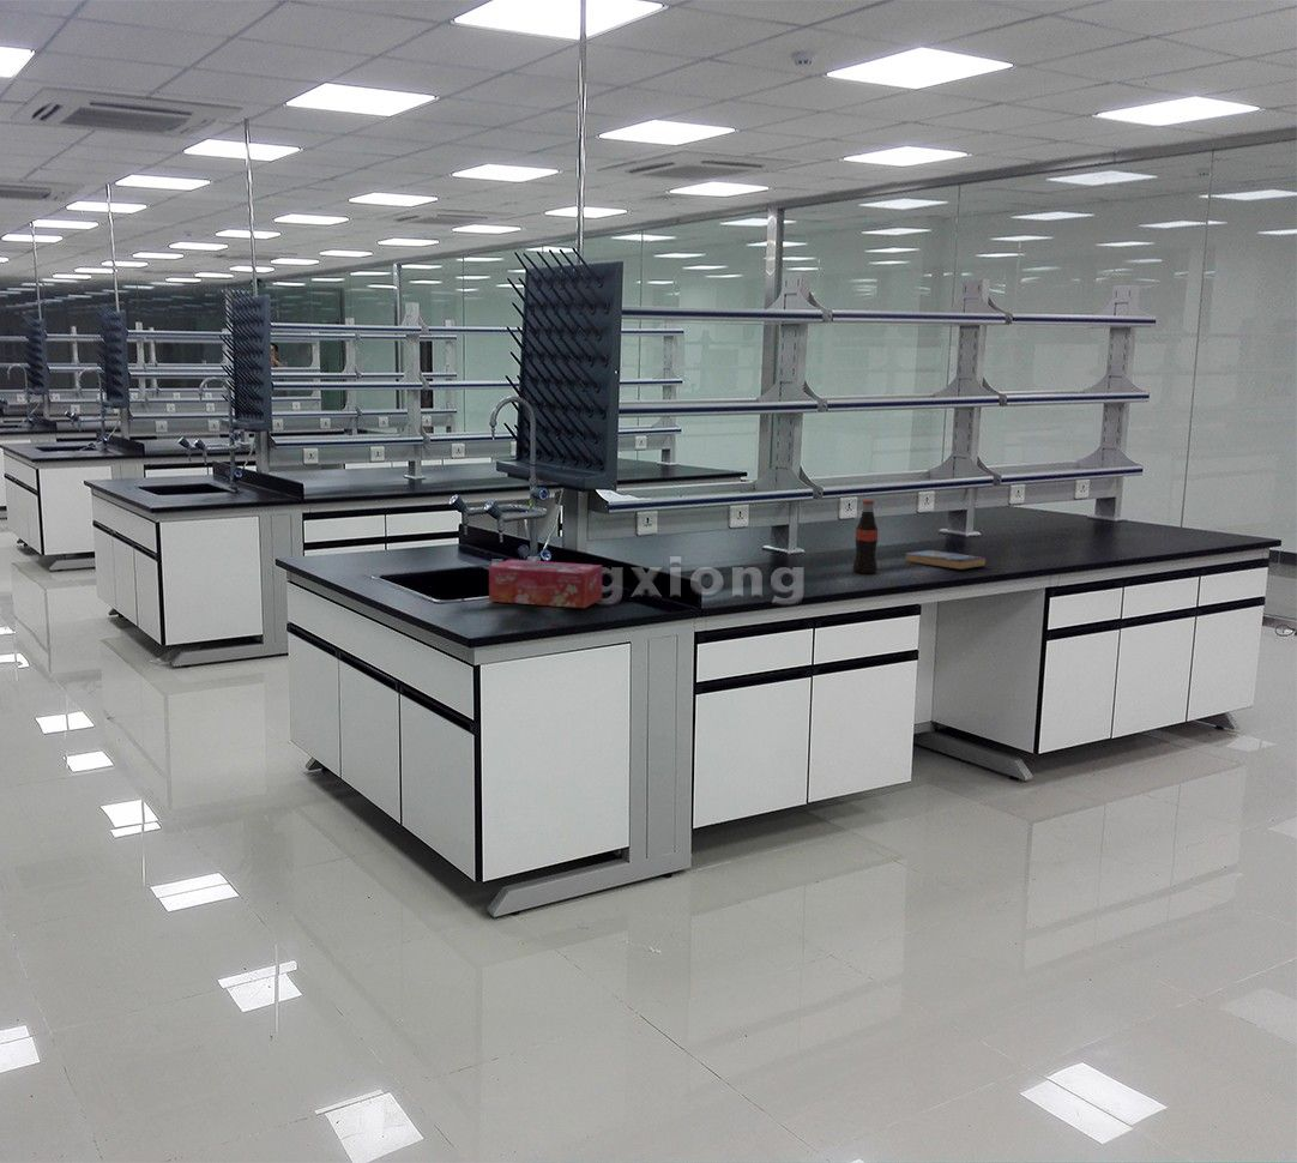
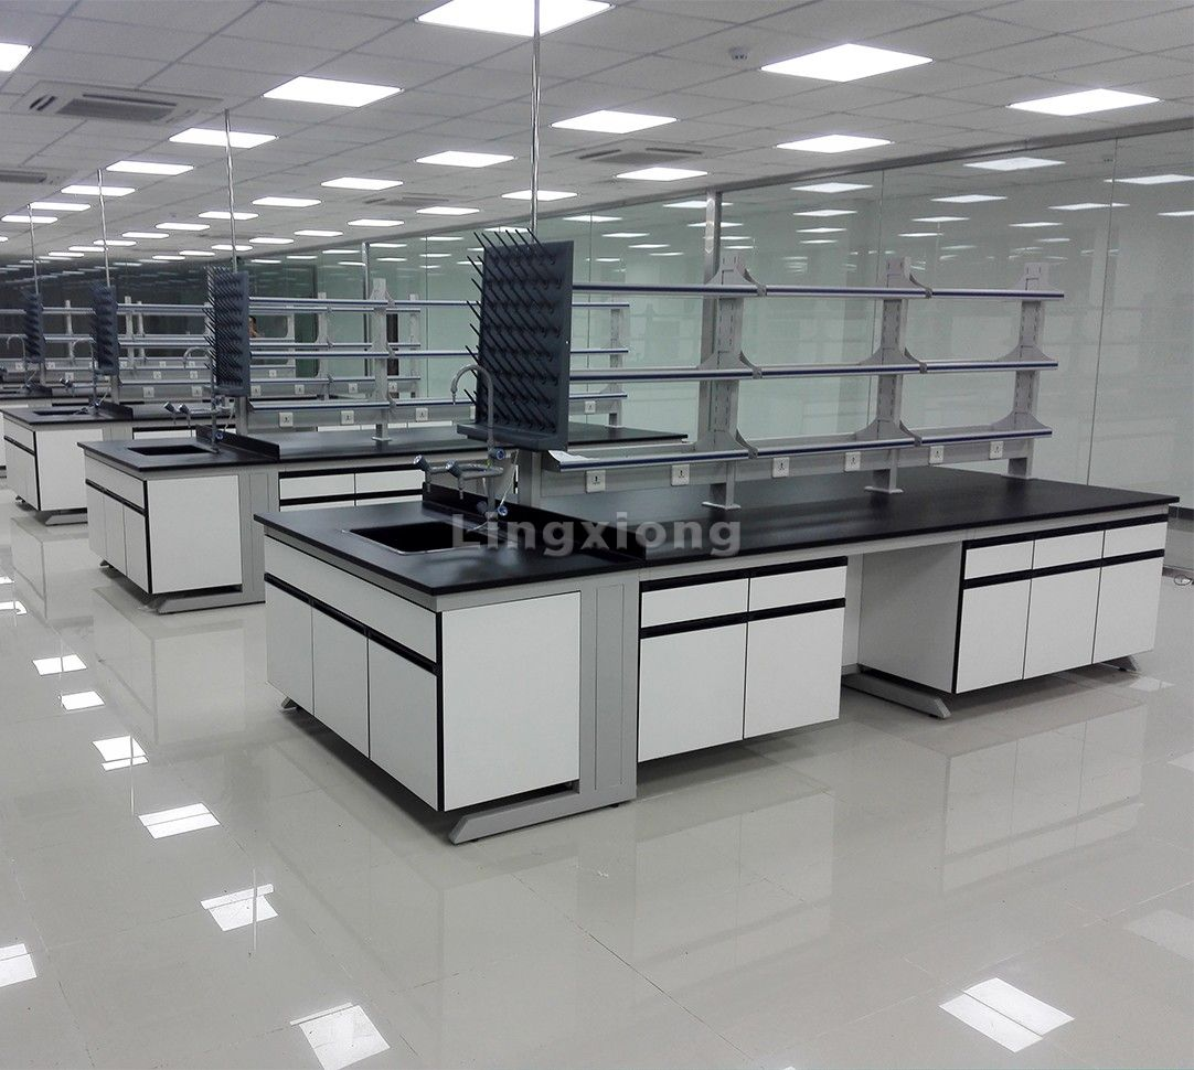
- tissue box (545, 583)
- bottle (867, 536)
- book (945, 559)
